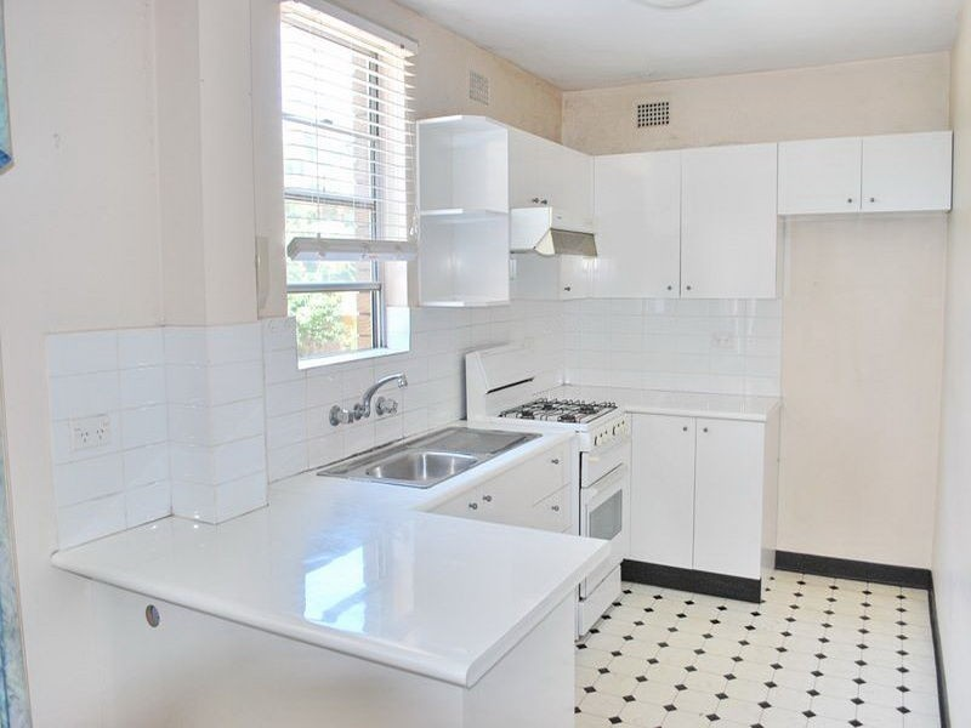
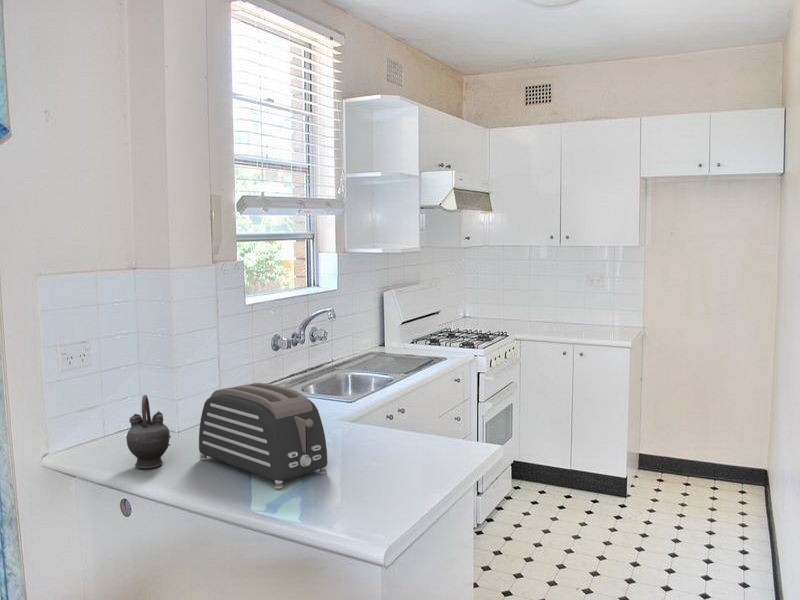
+ toaster (263, 428)
+ teapot (149, 429)
